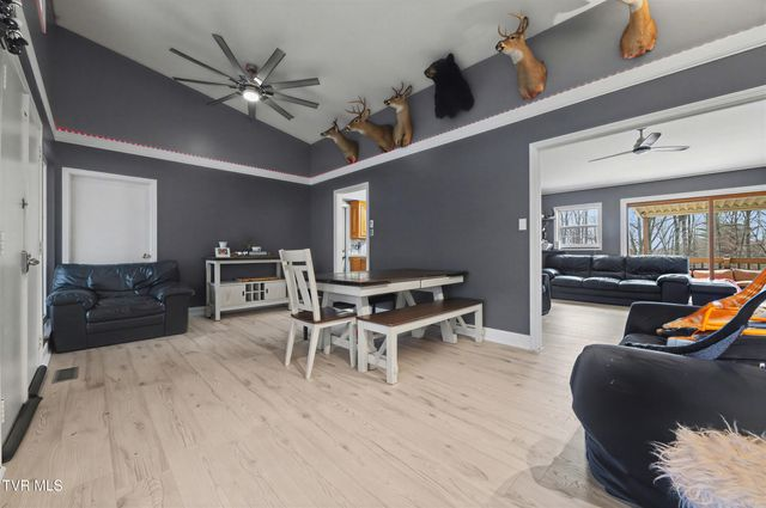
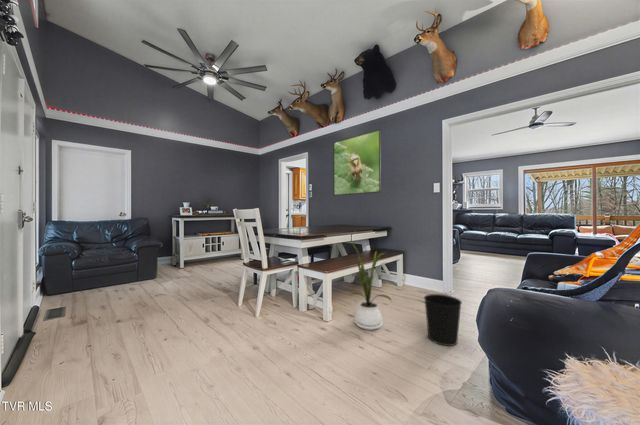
+ house plant (366, 283)
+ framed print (355, 165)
+ wastebasket (442, 319)
